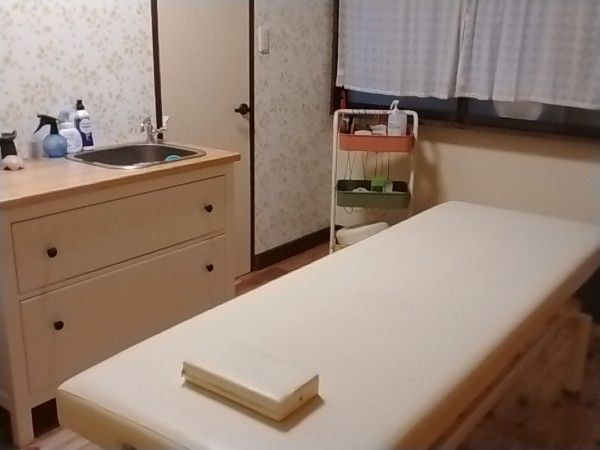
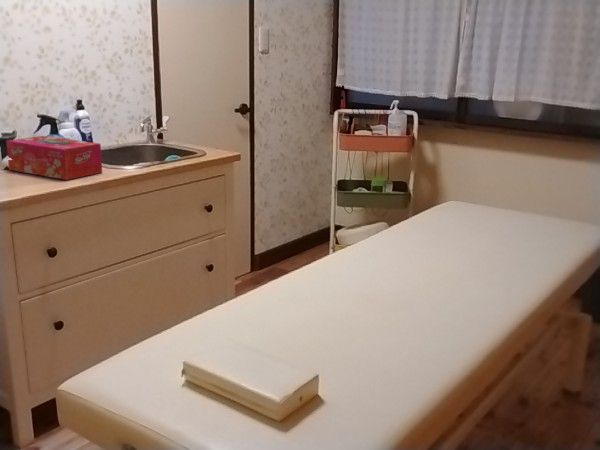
+ tissue box (54, 156)
